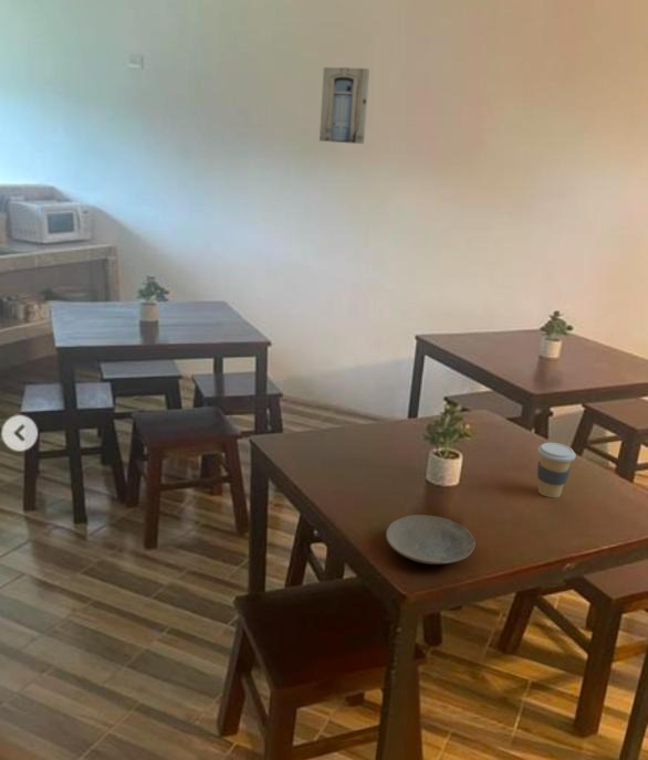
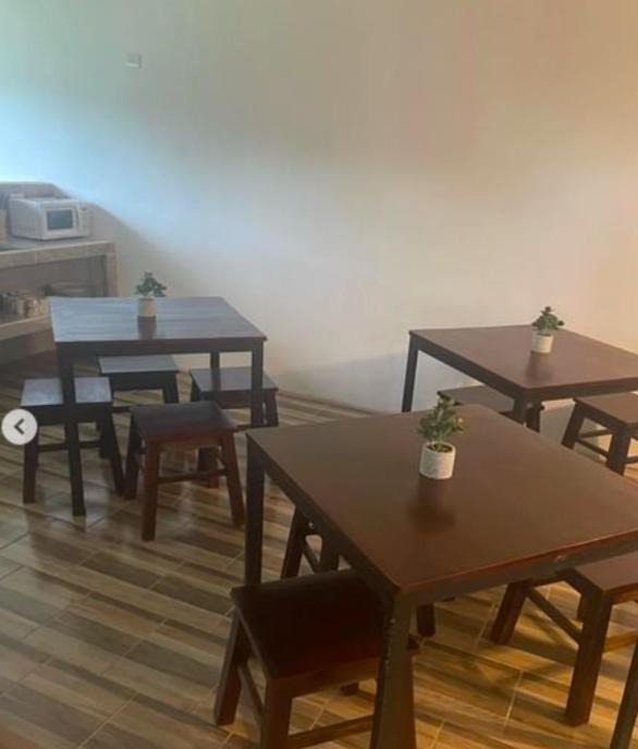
- coffee cup (553, 471)
- plate (429, 542)
- wall art (343, 105)
